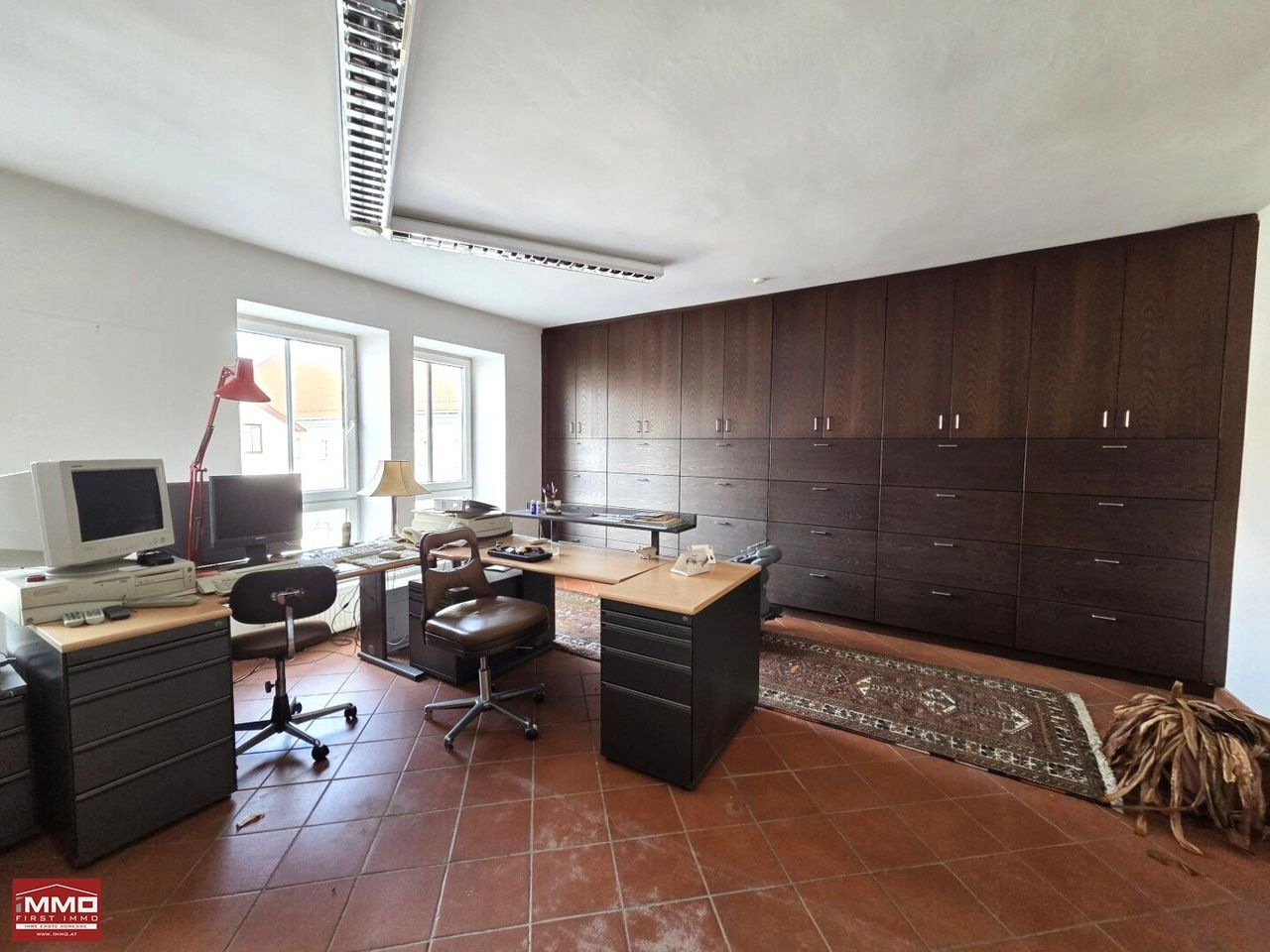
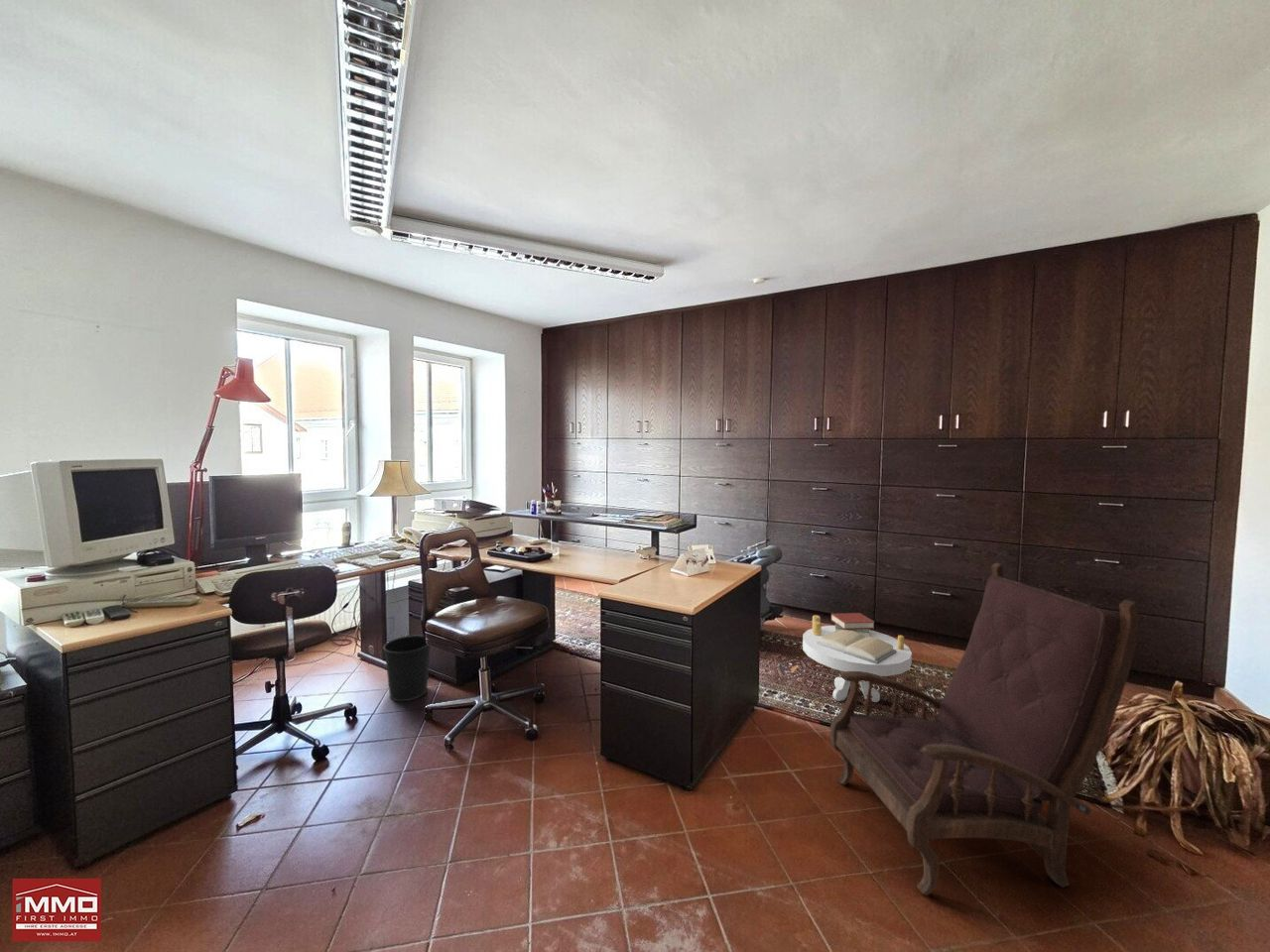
+ side table (853, 661)
+ wastebasket (408, 667)
+ armchair (961, 704)
